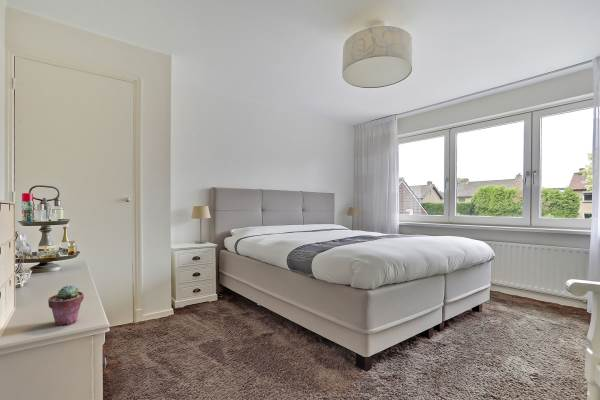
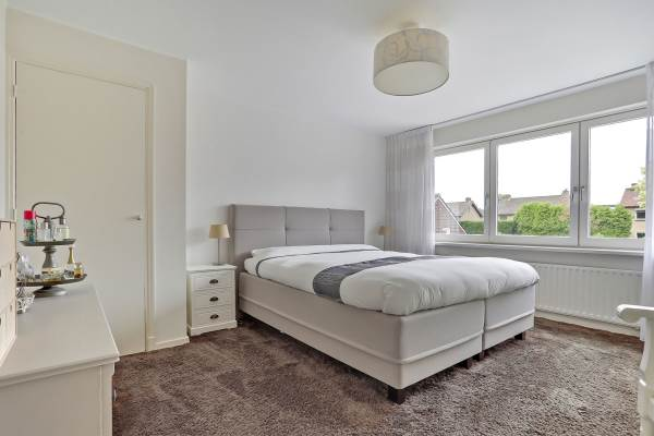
- potted succulent (66, 303)
